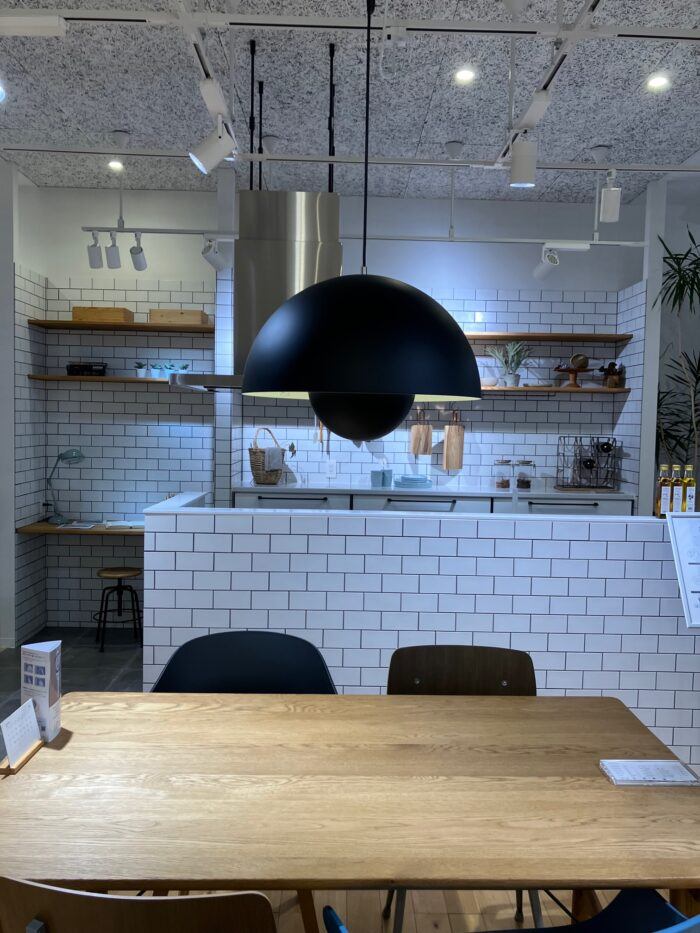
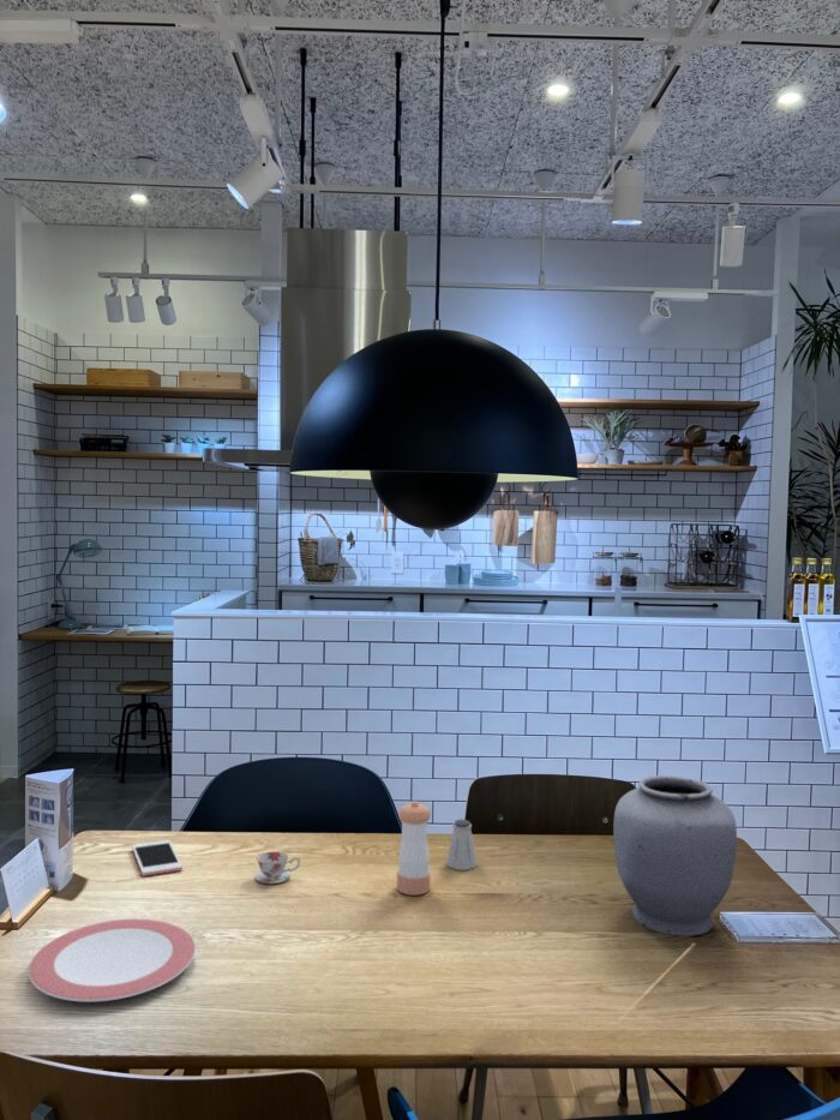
+ vase (673, 851)
+ plate (114, 959)
+ cell phone (156, 857)
+ saltshaker (461, 843)
+ pepper shaker (414, 845)
+ teacup (277, 868)
